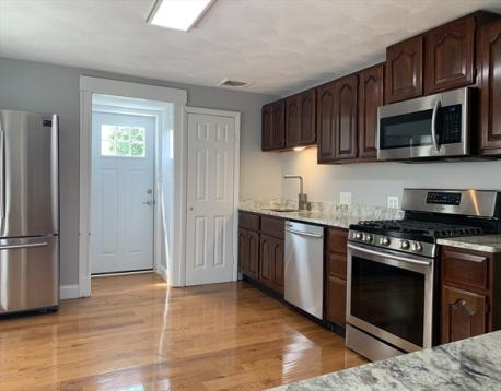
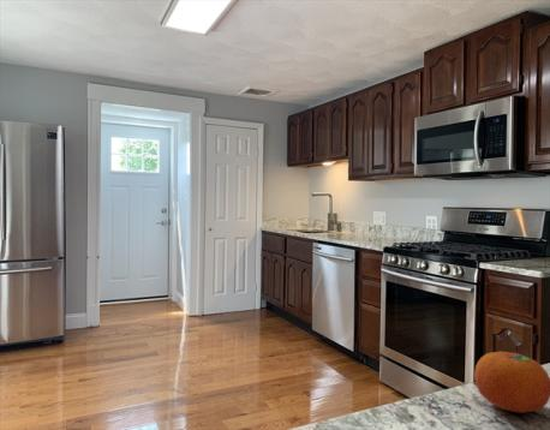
+ fruit (510, 381)
